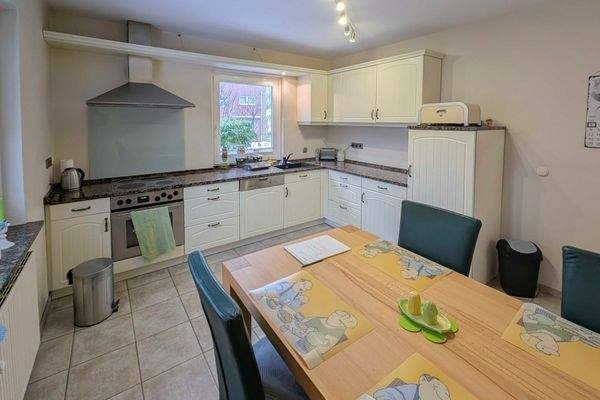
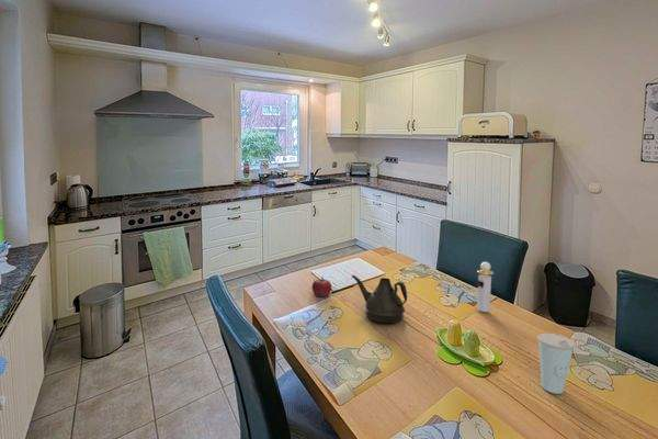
+ cup (554, 362)
+ perfume bottle (484, 286)
+ teapot (377, 295)
+ fruit (321, 285)
